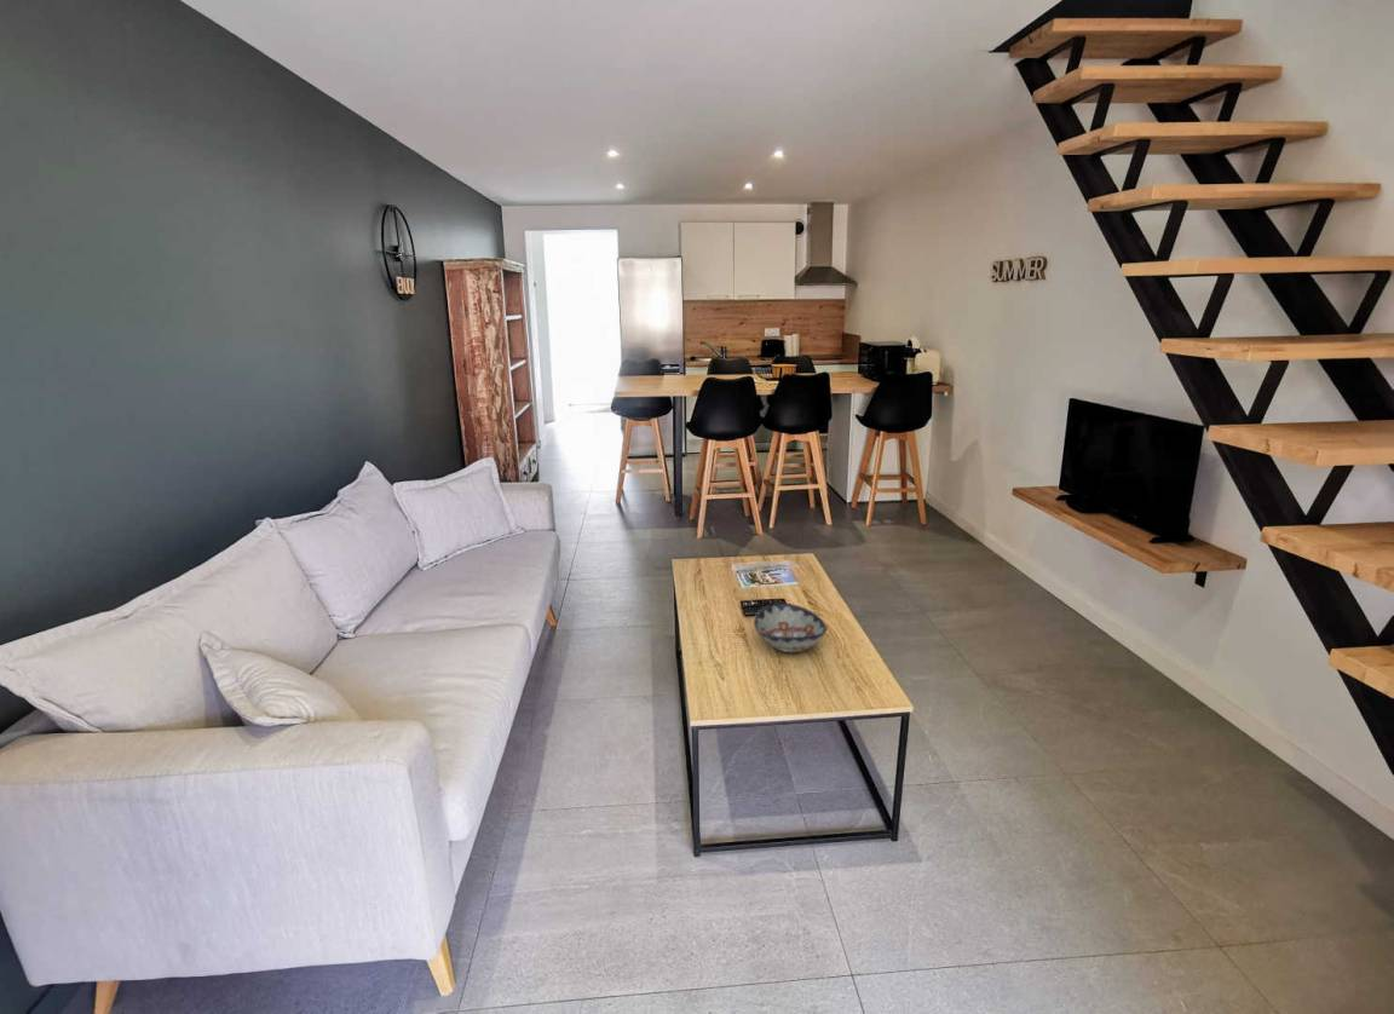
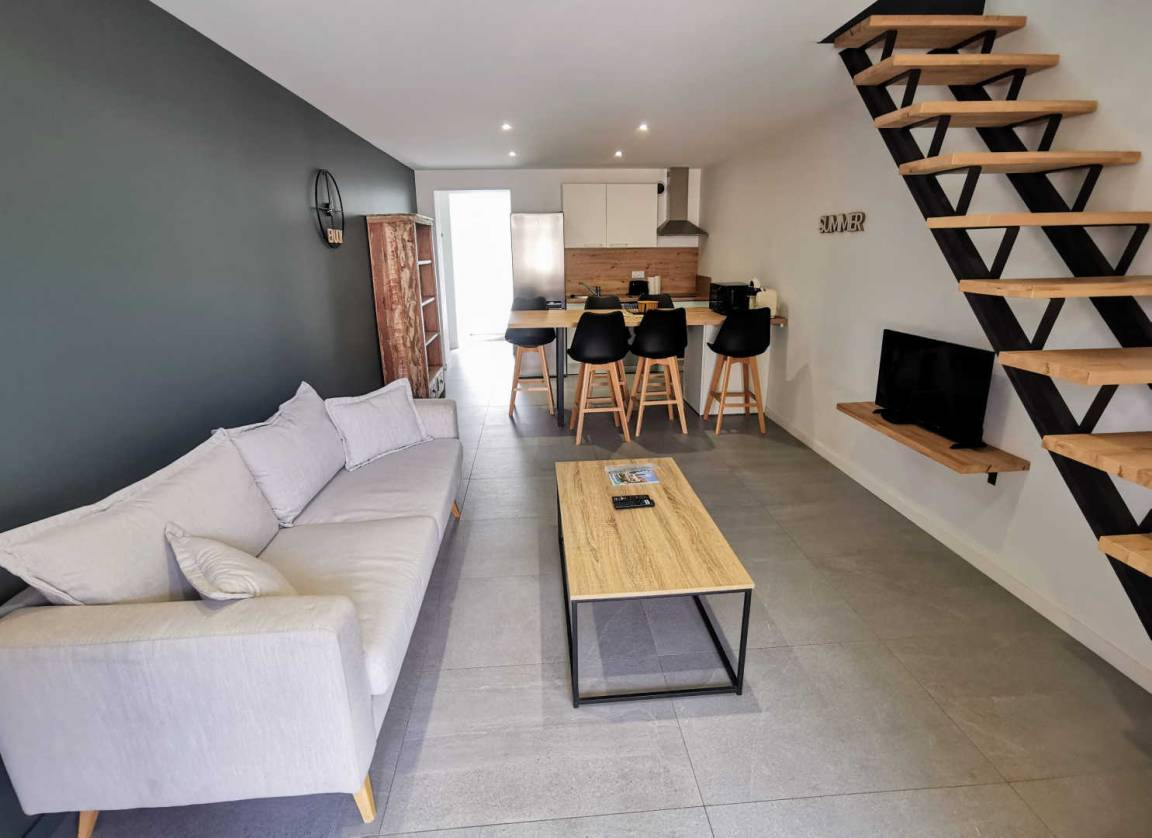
- decorative bowl (789, 632)
